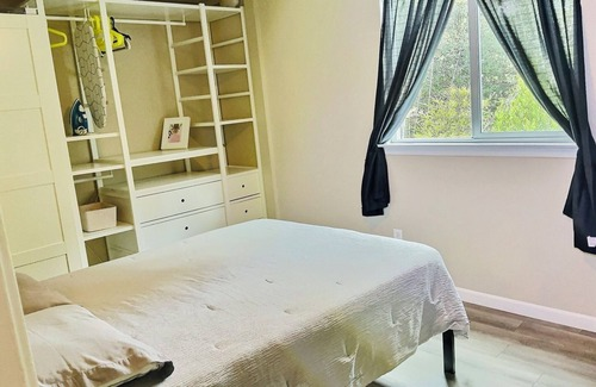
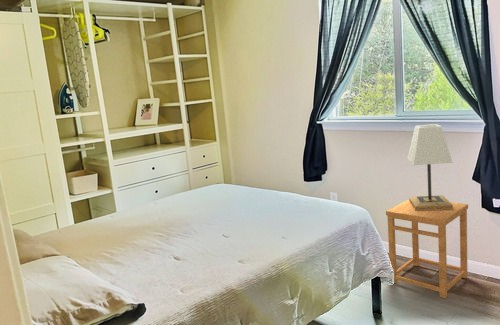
+ side table (431, 236)
+ lamp (429, 165)
